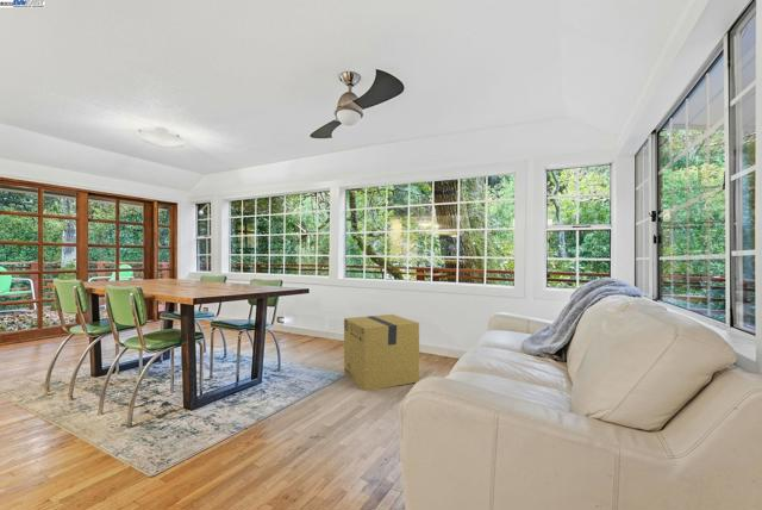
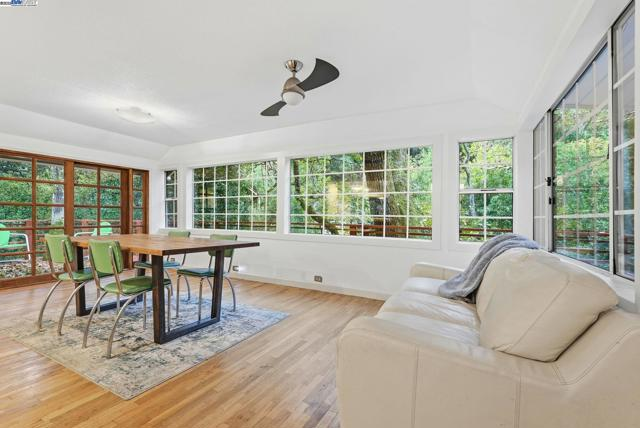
- cardboard box (380, 348)
